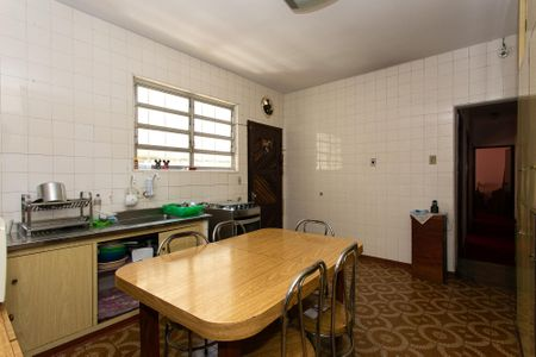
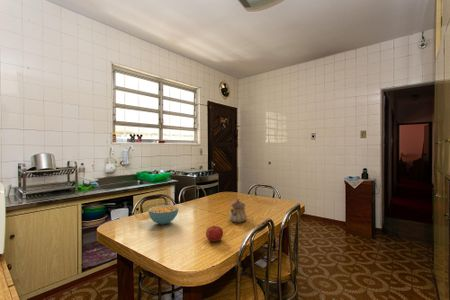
+ teapot (238, 209)
+ fruit (214, 232)
+ cereal bowl (163, 215)
